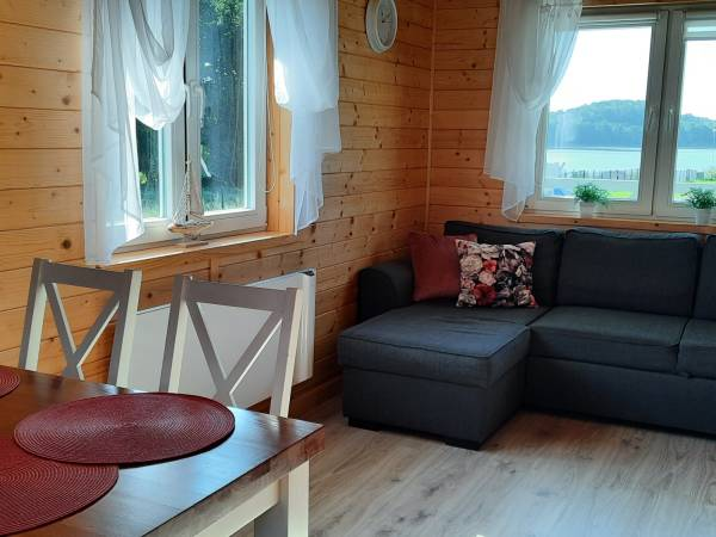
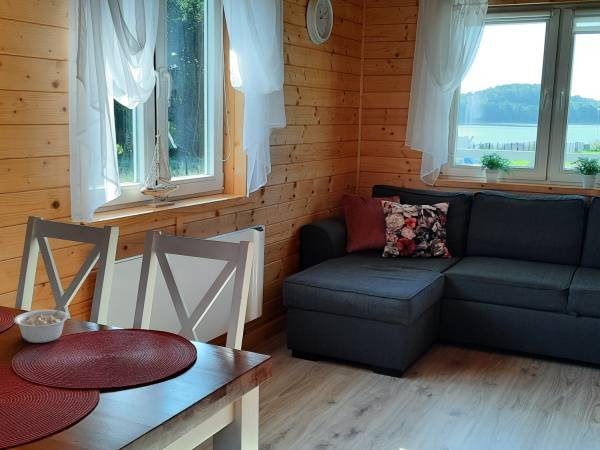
+ legume (42, 324)
